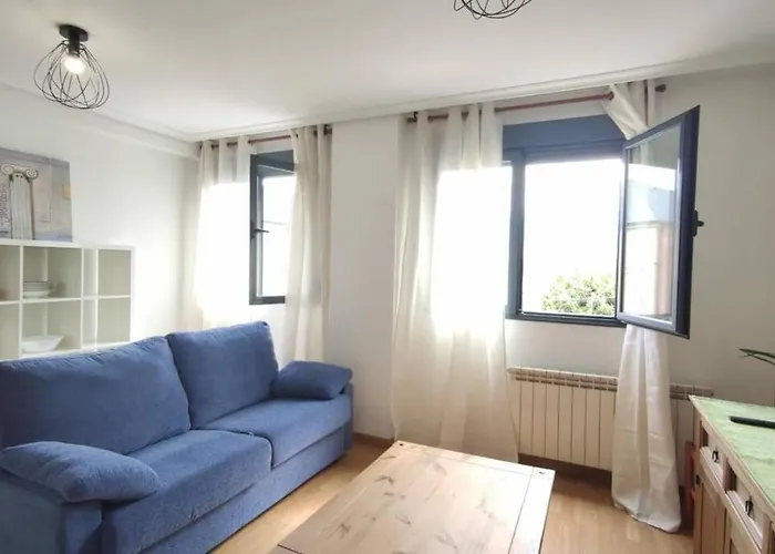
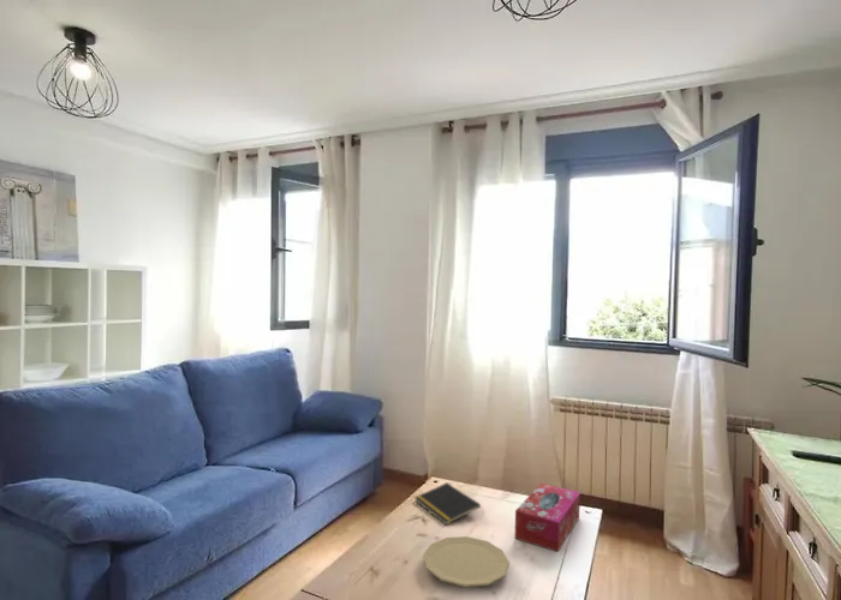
+ plate (465, 563)
+ notepad (446, 502)
+ tissue box (548, 514)
